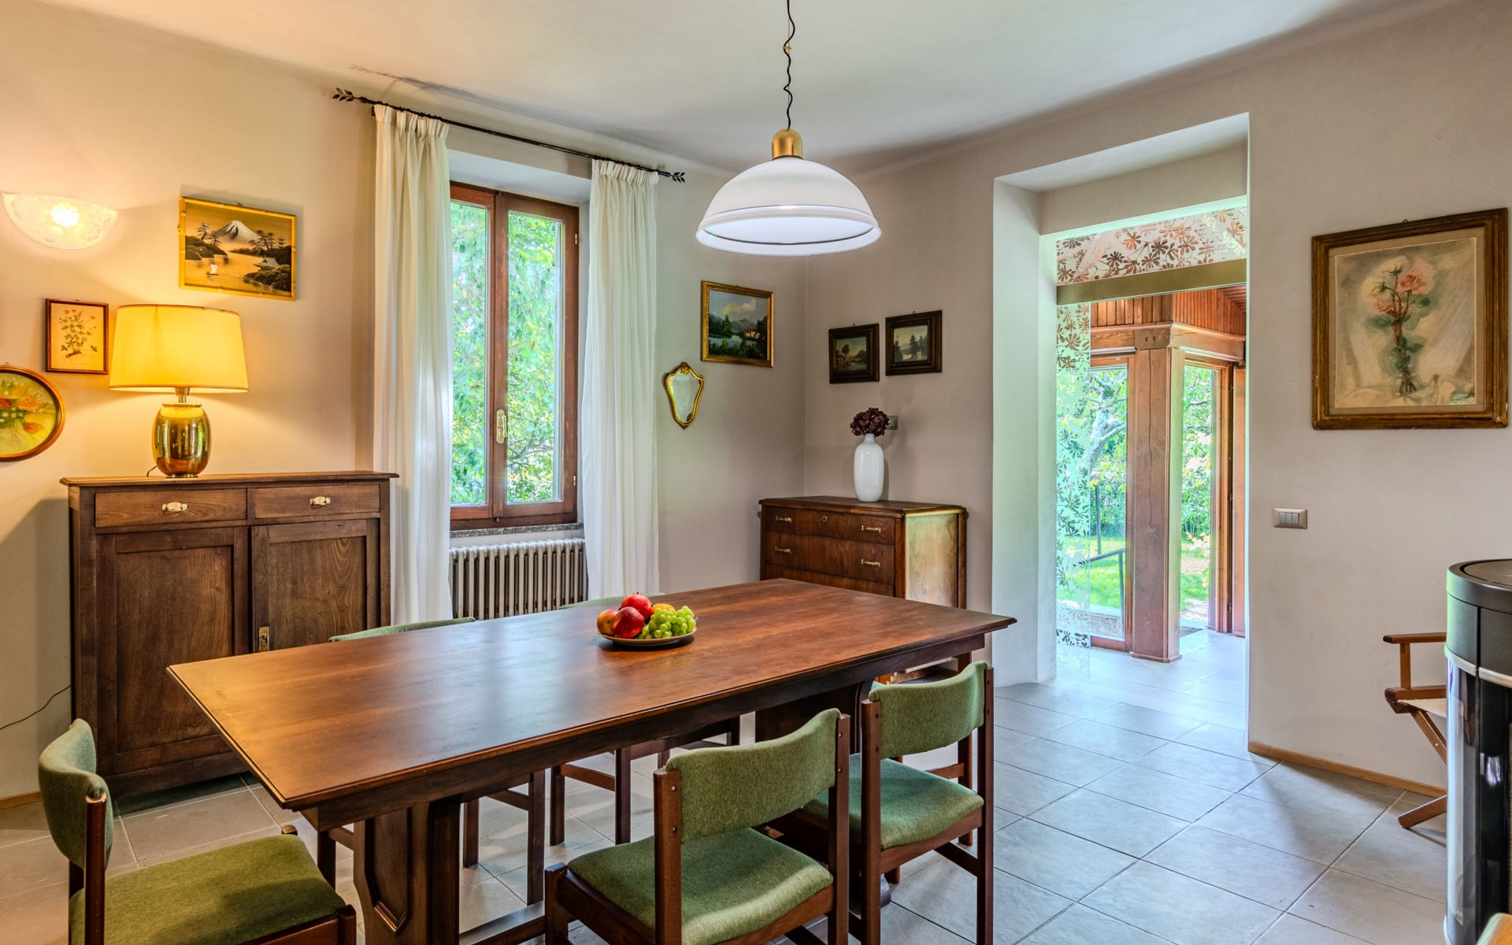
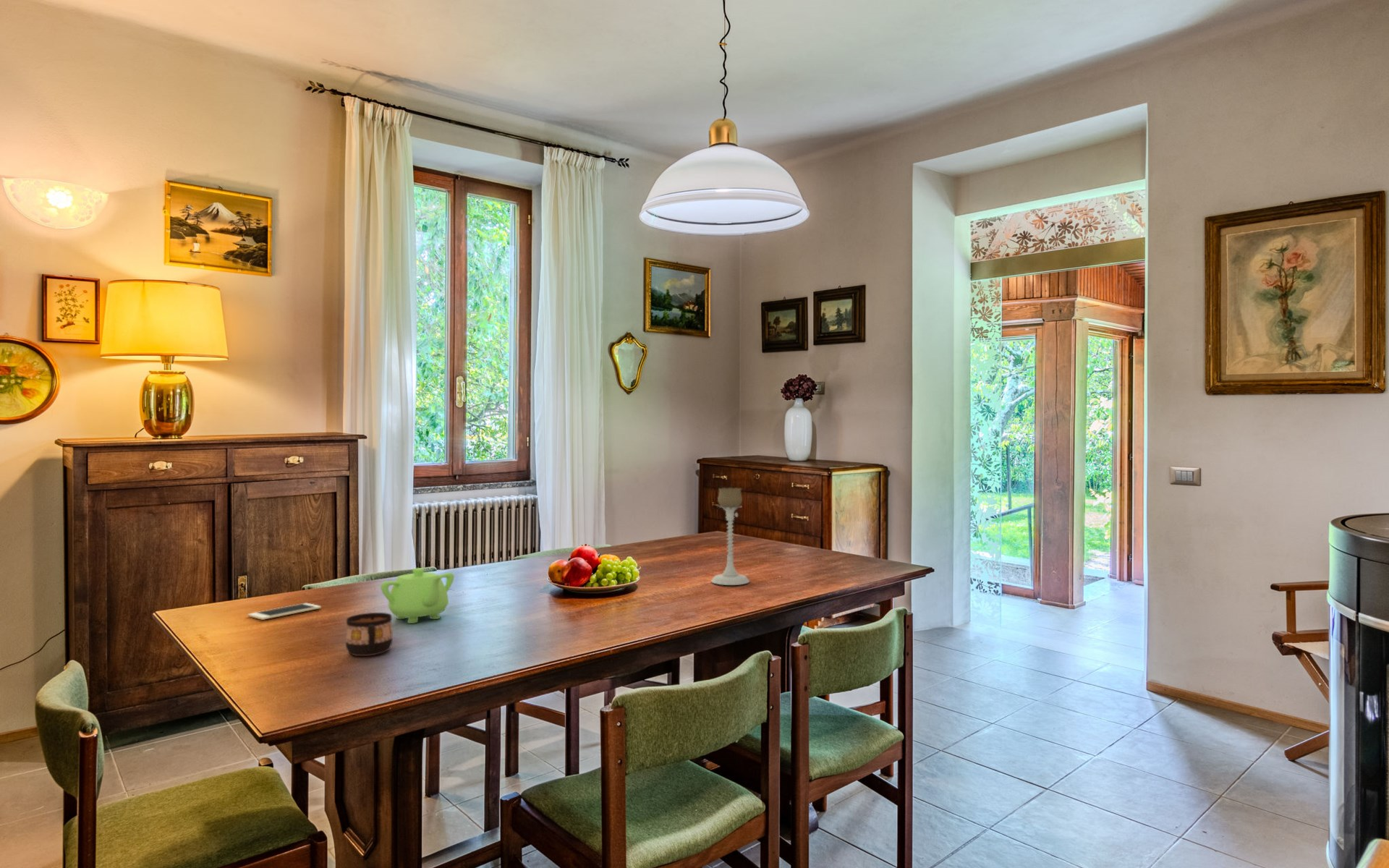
+ cup (368, 635)
+ cell phone (285, 610)
+ teapot (422, 595)
+ candle holder (730, 535)
